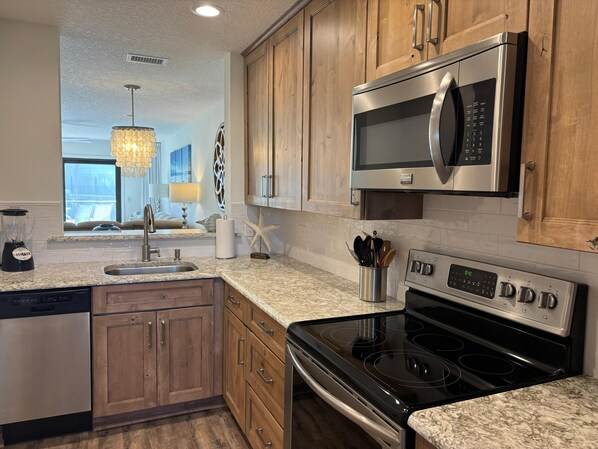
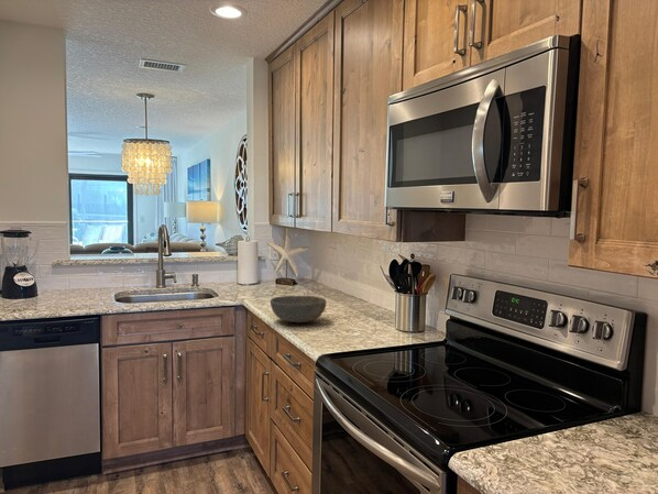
+ bowl (297, 310)
